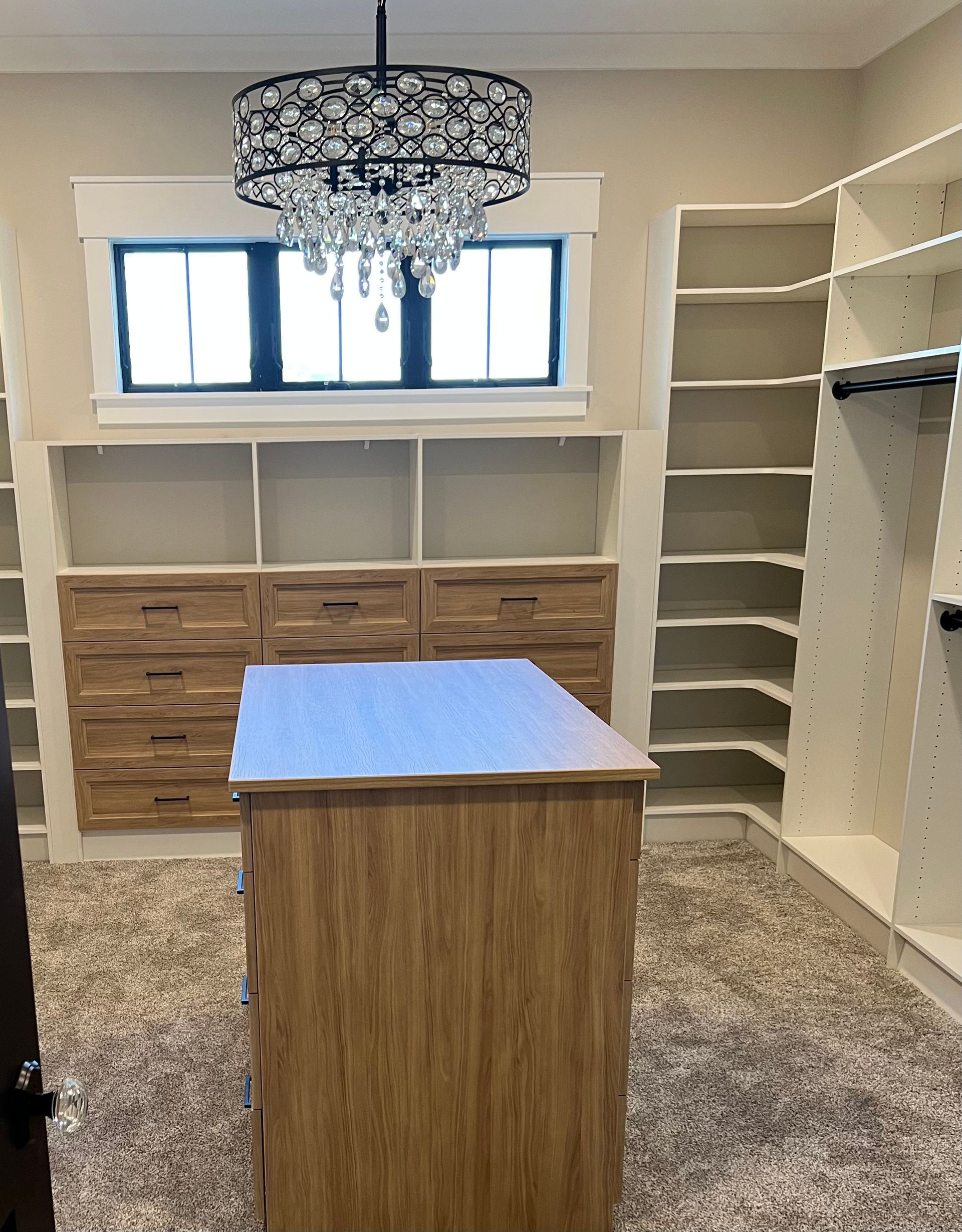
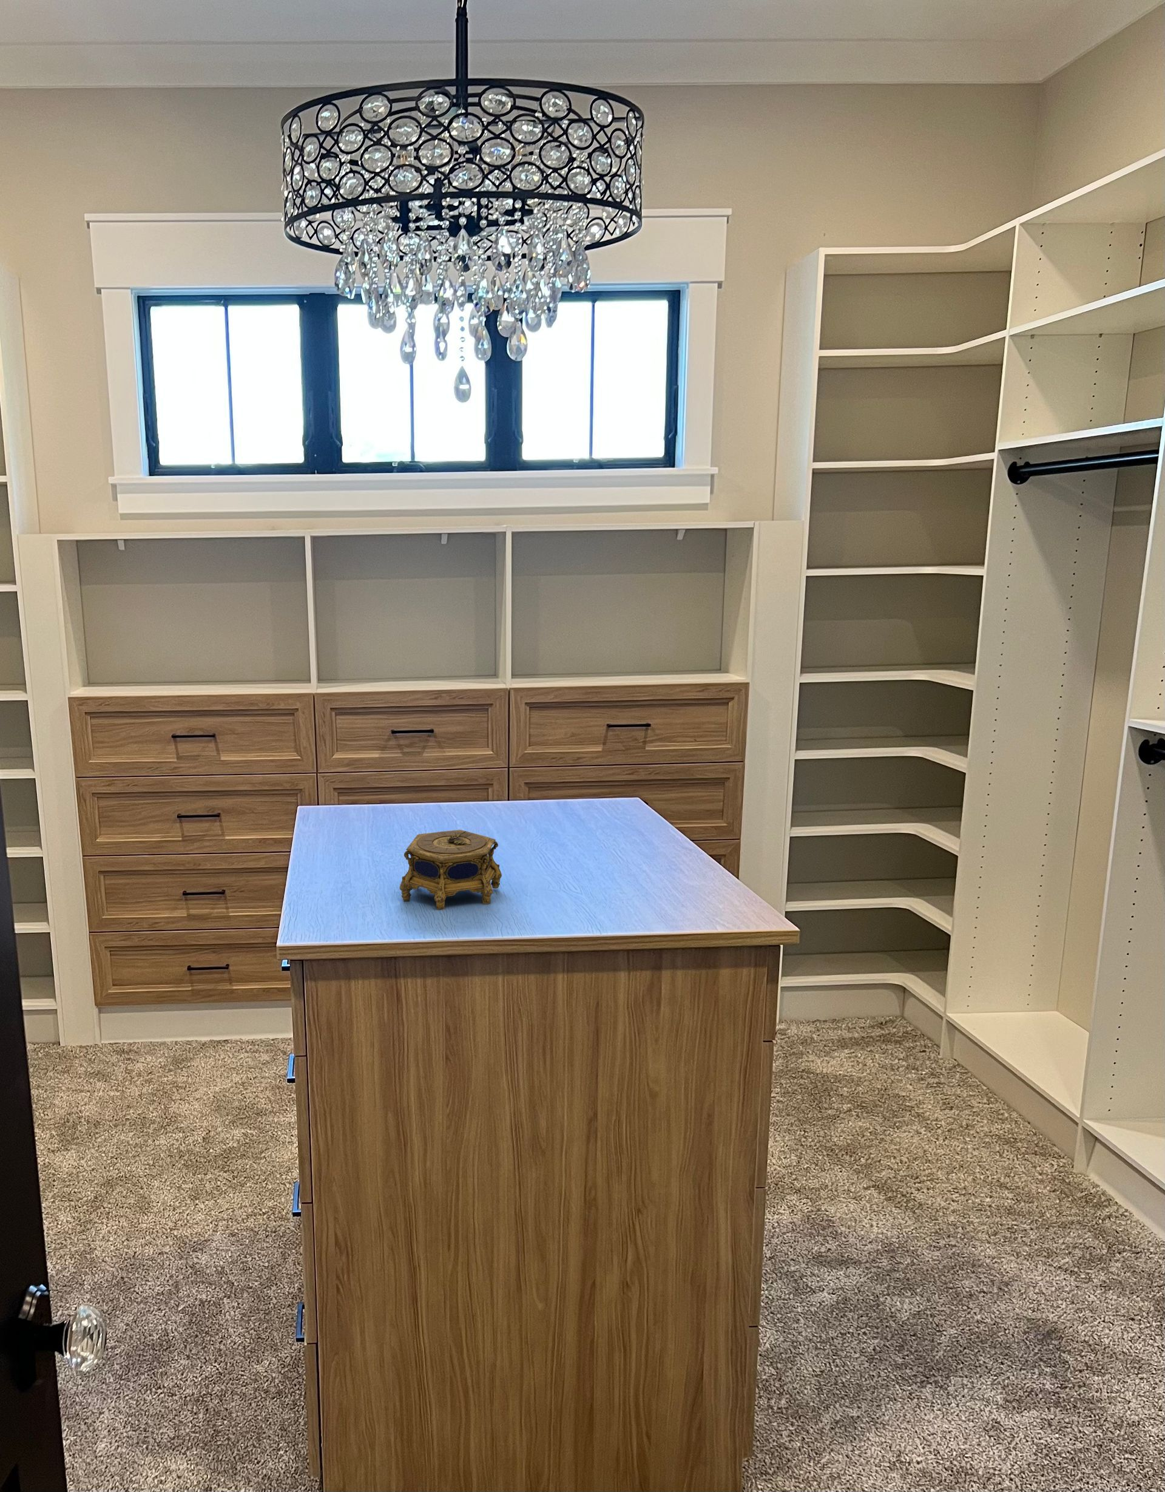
+ clock (450, 865)
